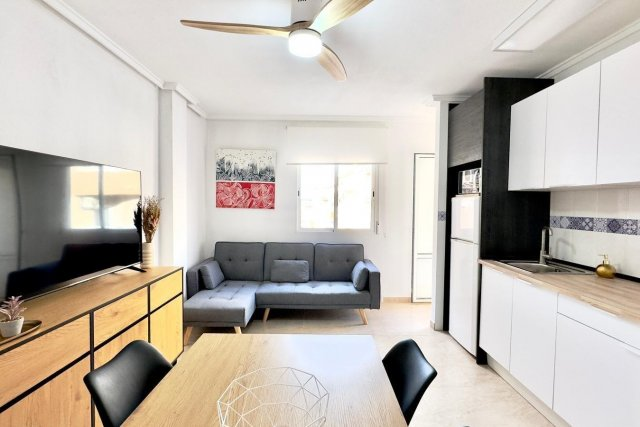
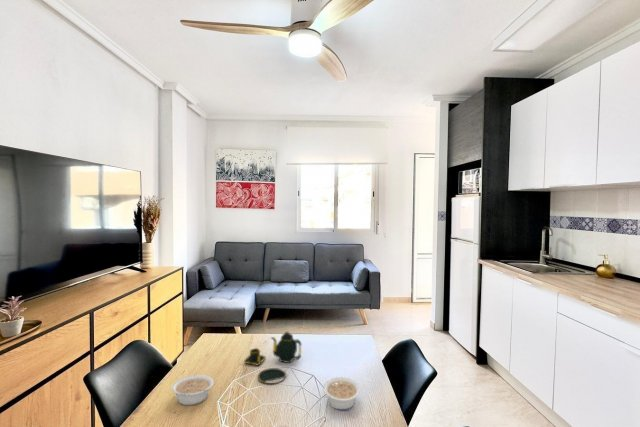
+ legume (194, 389)
+ legume (341, 394)
+ teapot (273, 352)
